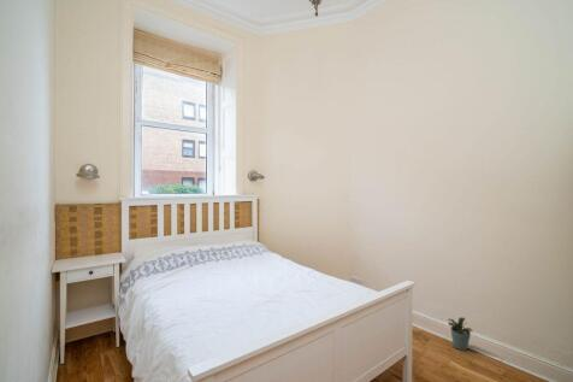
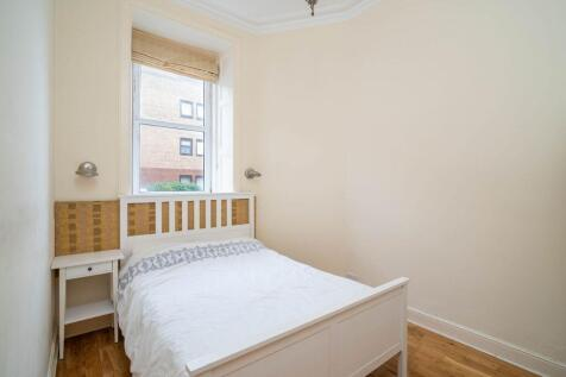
- potted plant (457, 330)
